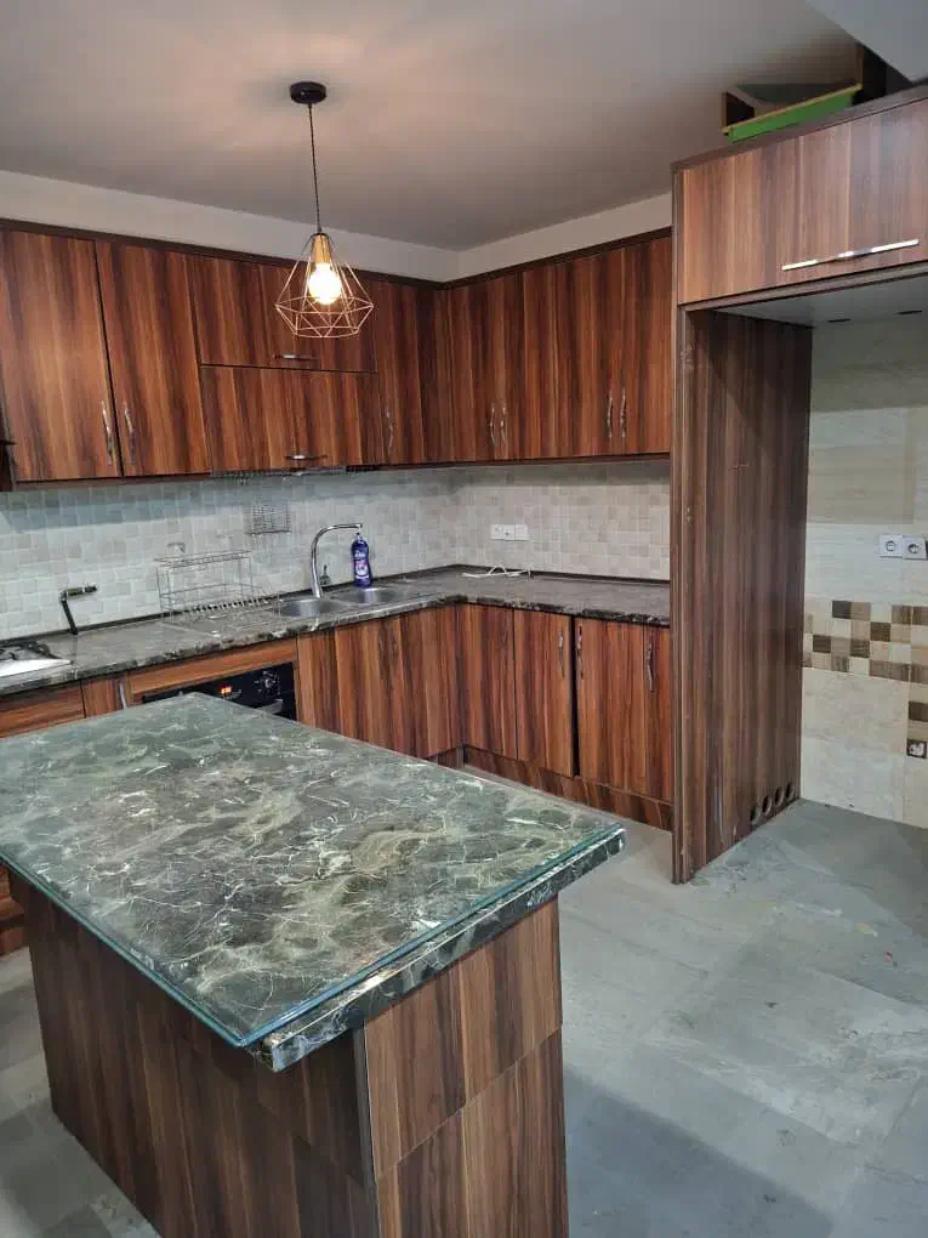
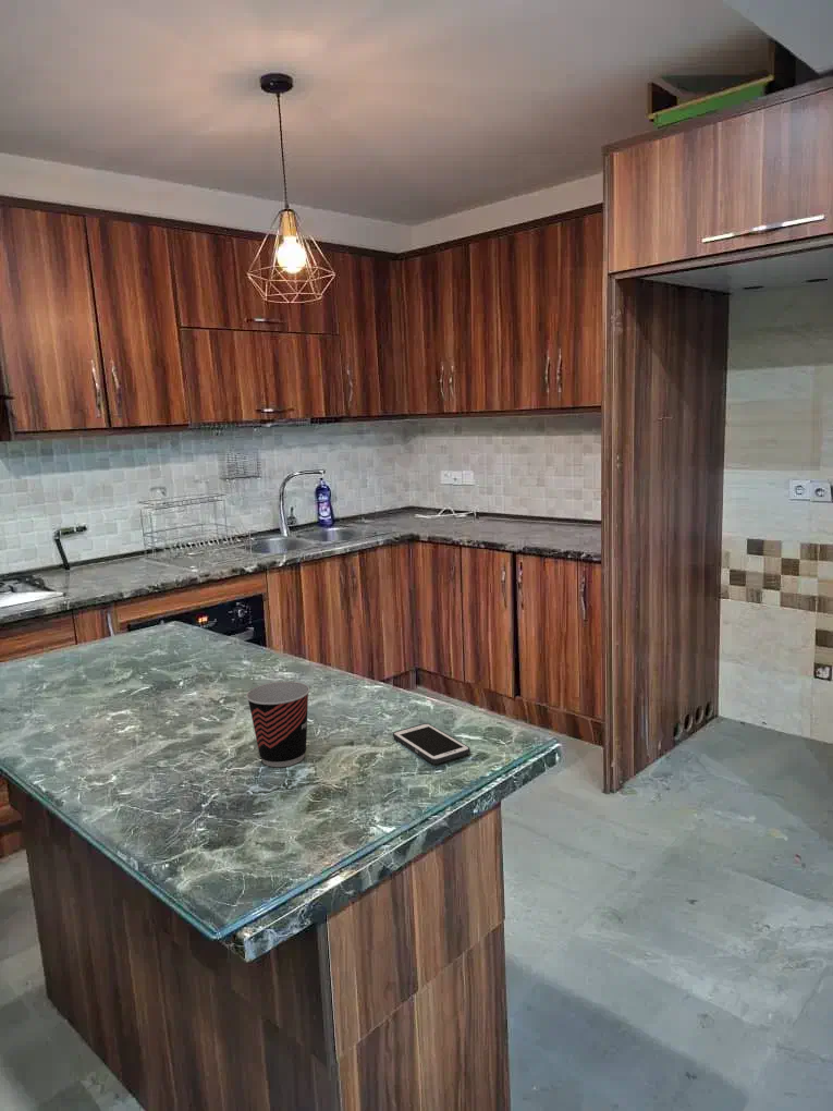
+ cup (280, 724)
+ cell phone (430, 742)
